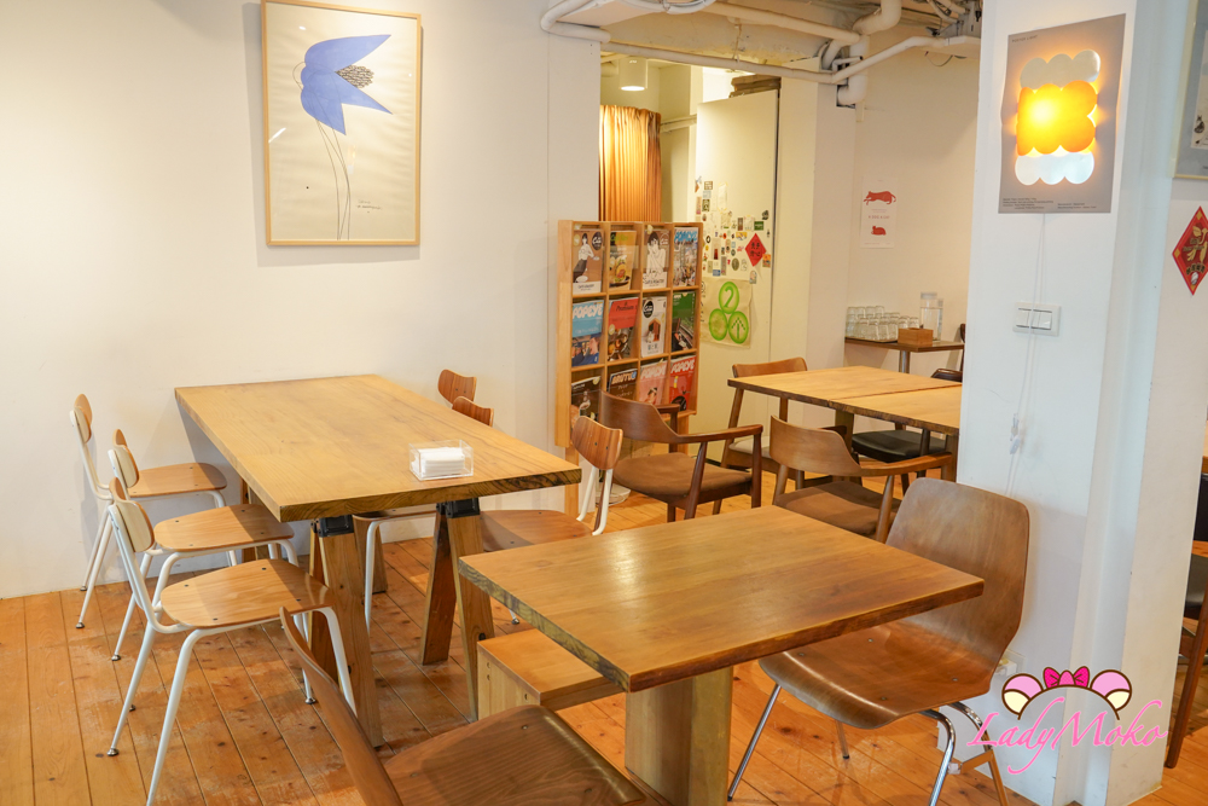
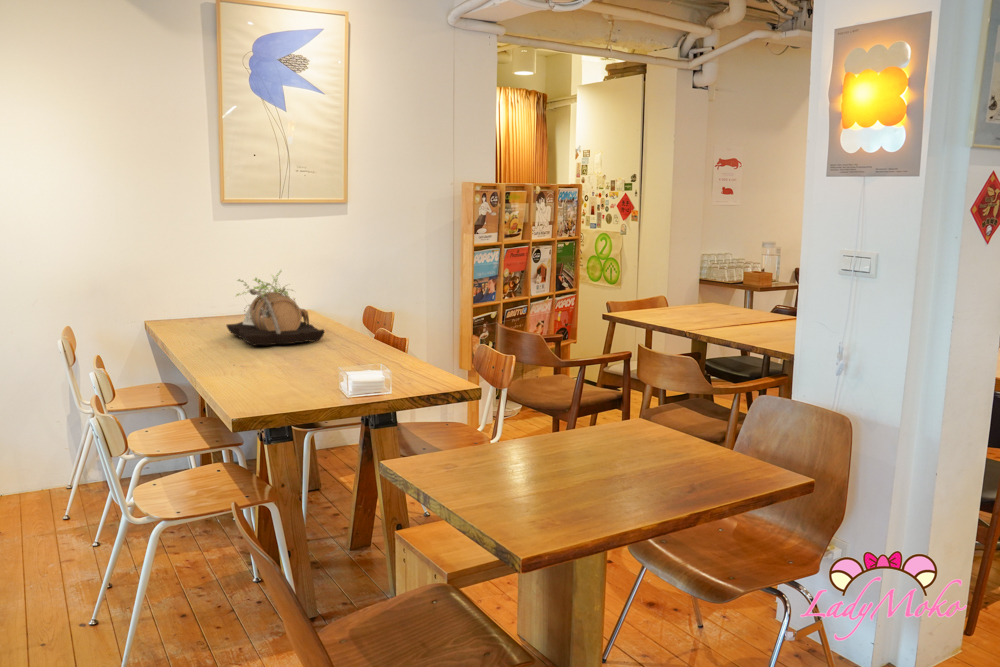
+ potted plant (274, 304)
